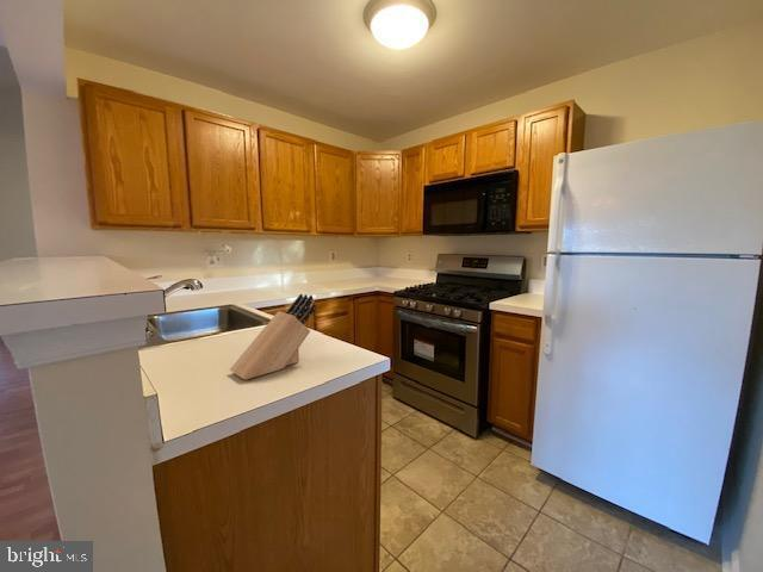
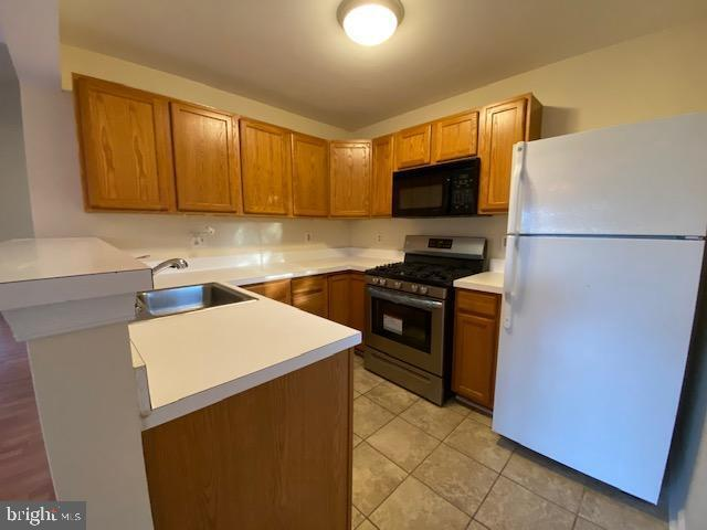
- knife block (277, 331)
